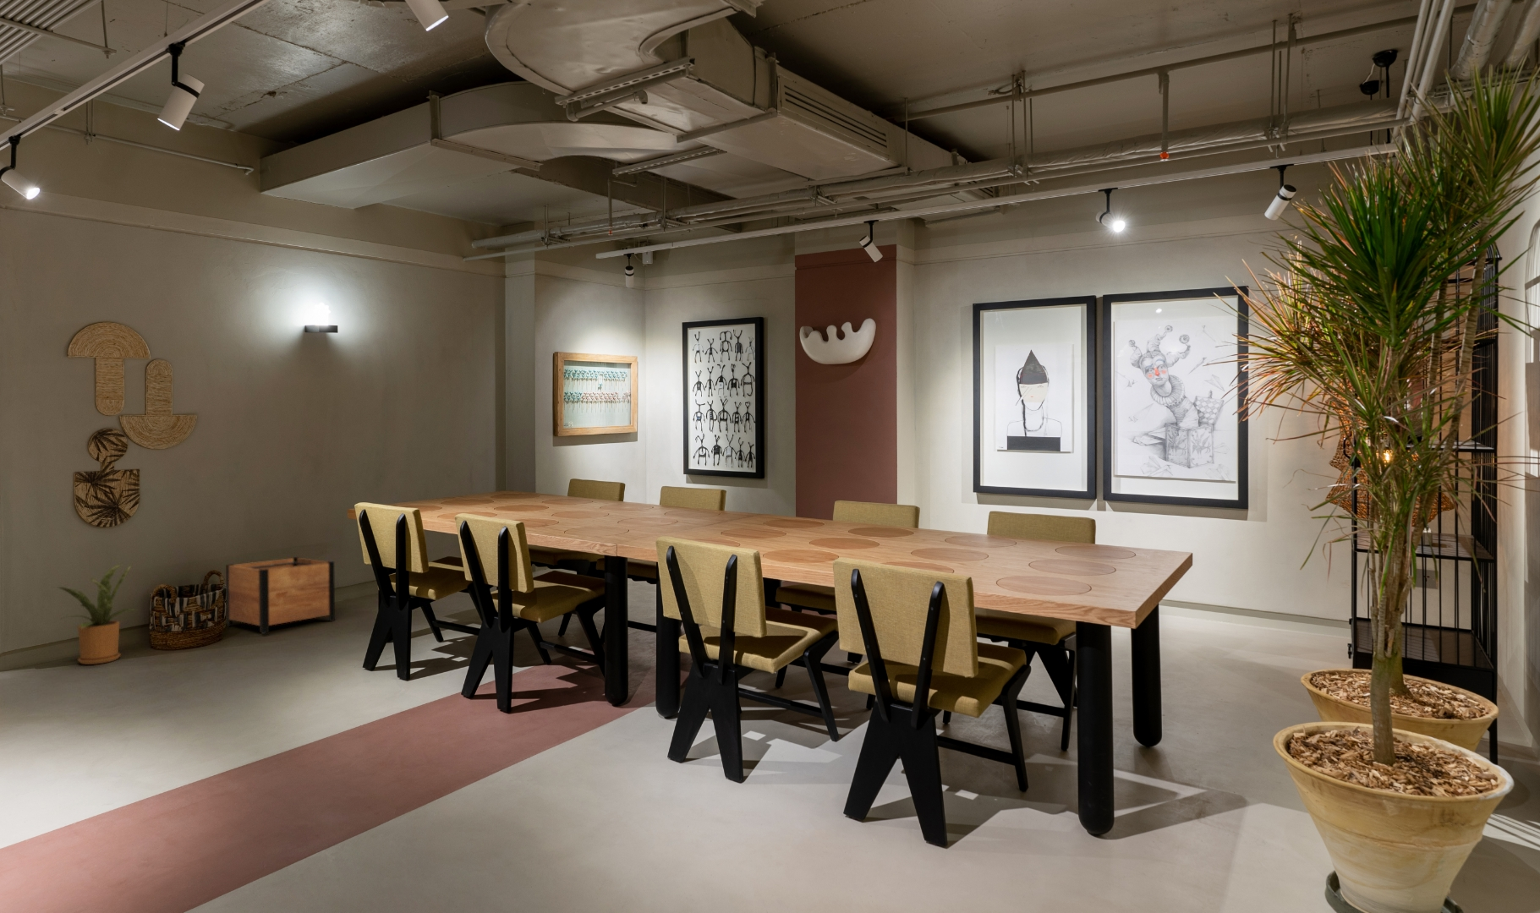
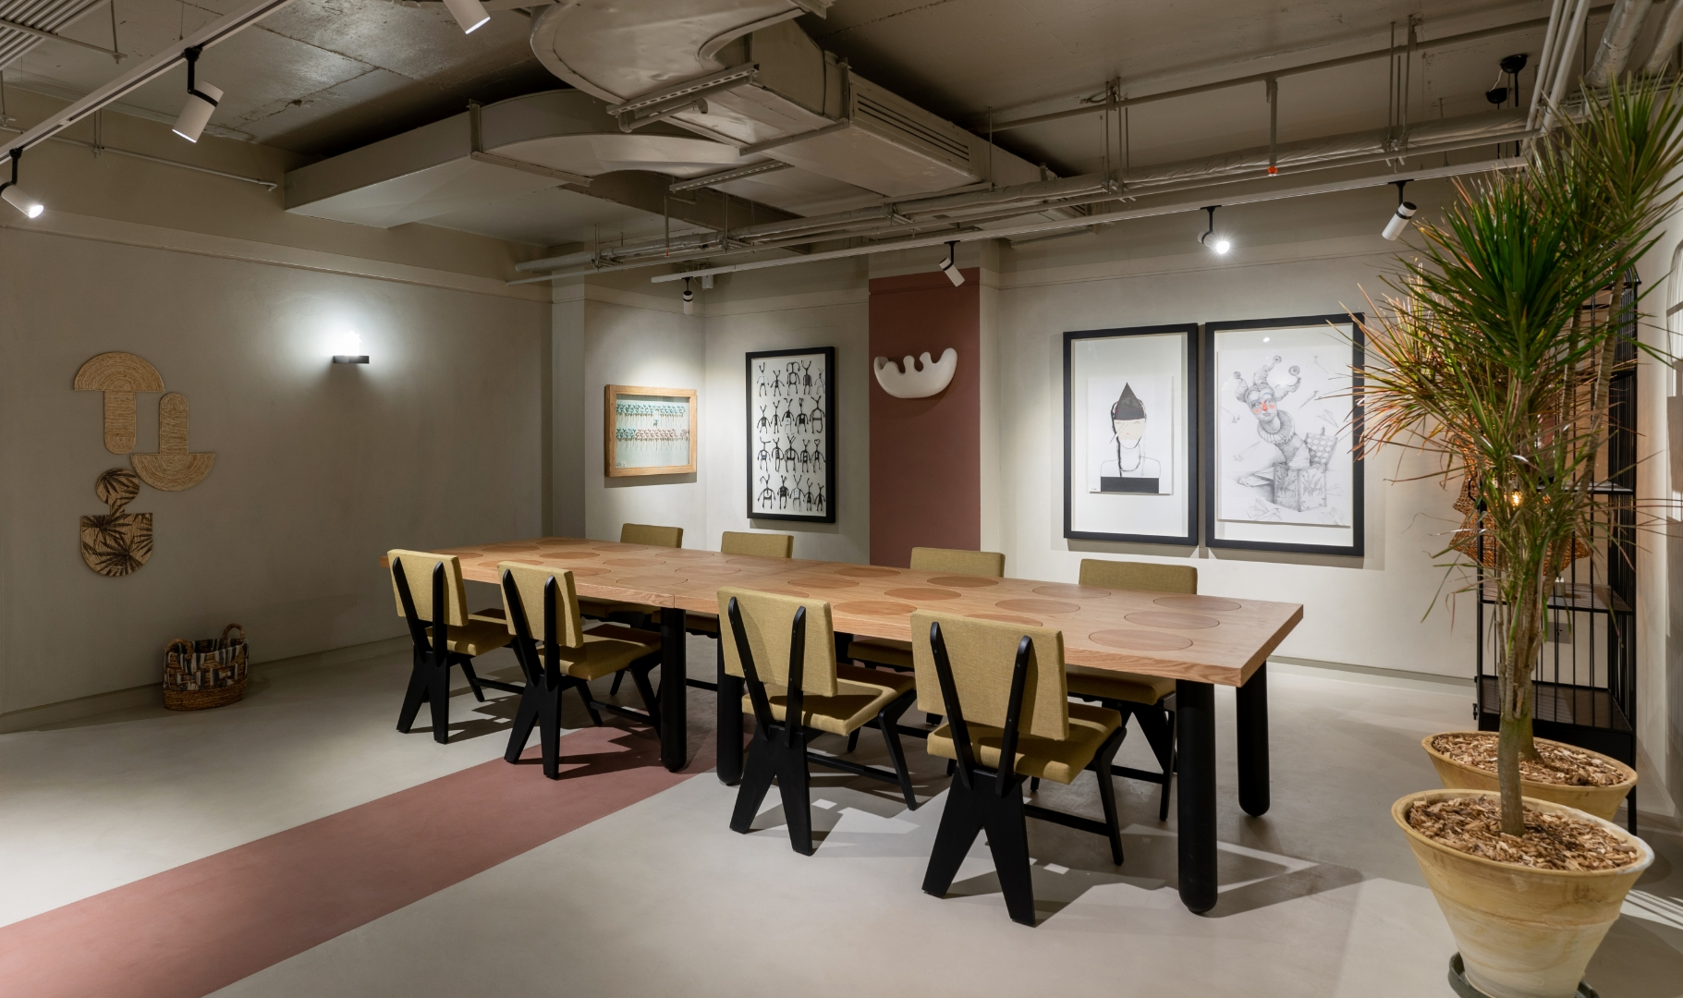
- house plant (93, 614)
- planter (280, 592)
